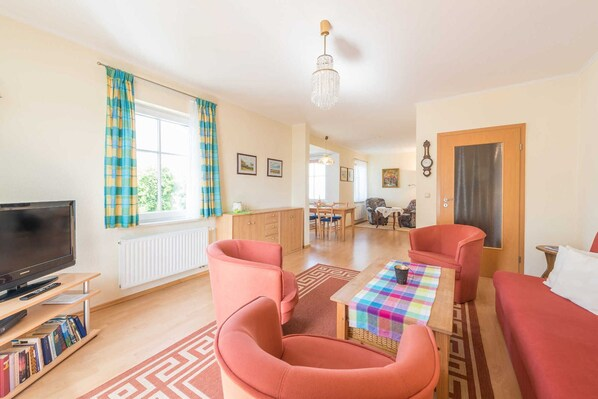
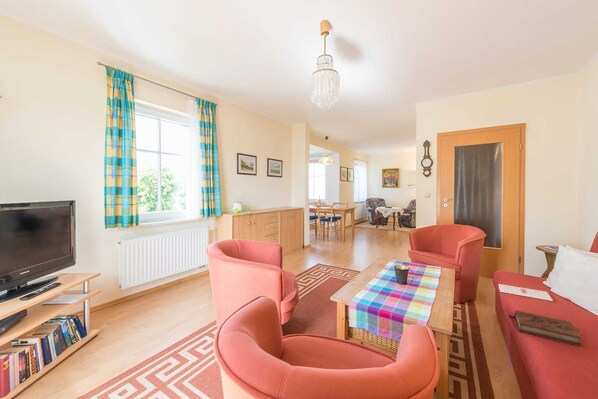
+ book (544, 326)
+ magazine (523, 291)
